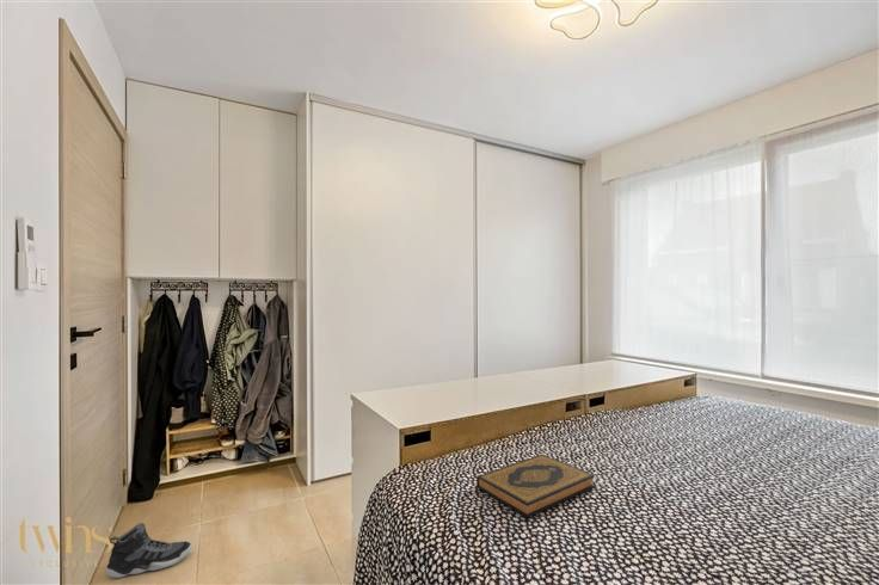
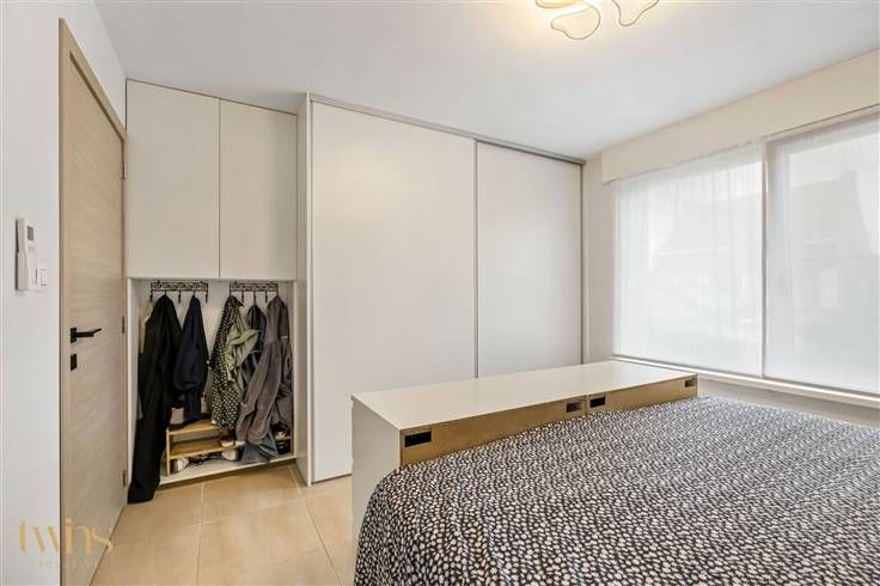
- hardback book (535, 481)
- sneaker (150, 544)
